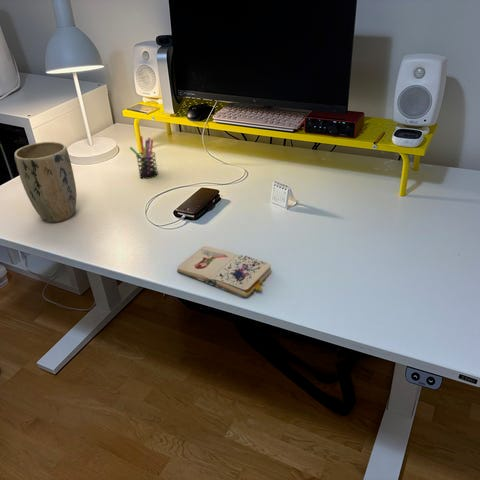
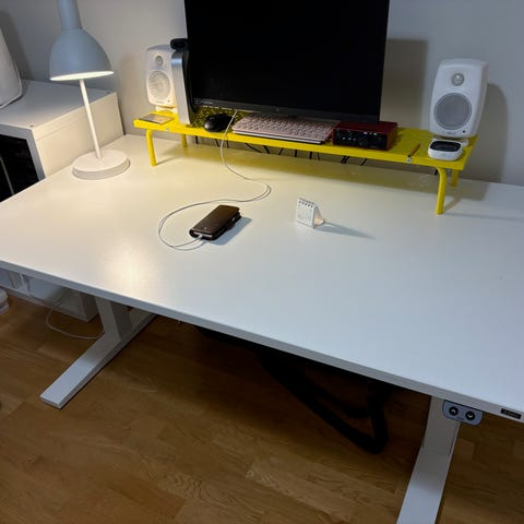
- plant pot (49, 183)
- paperback book (230, 268)
- pen holder (143, 157)
